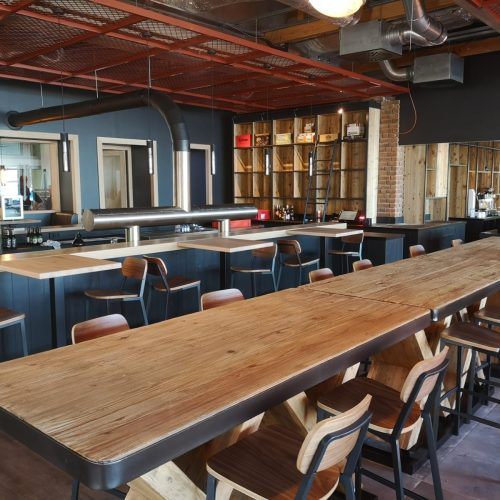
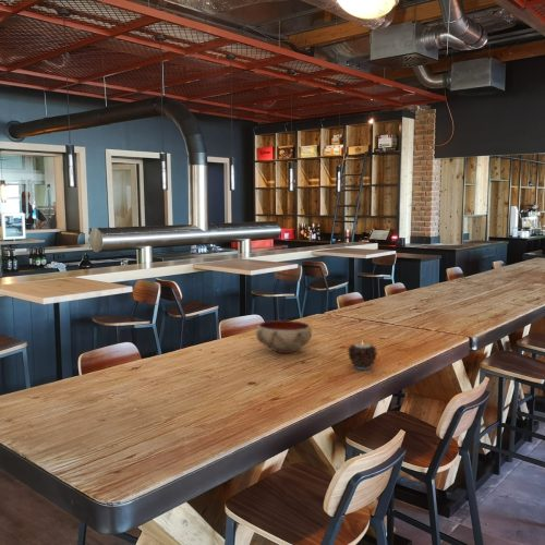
+ candle (362, 353)
+ bowl (283, 338)
